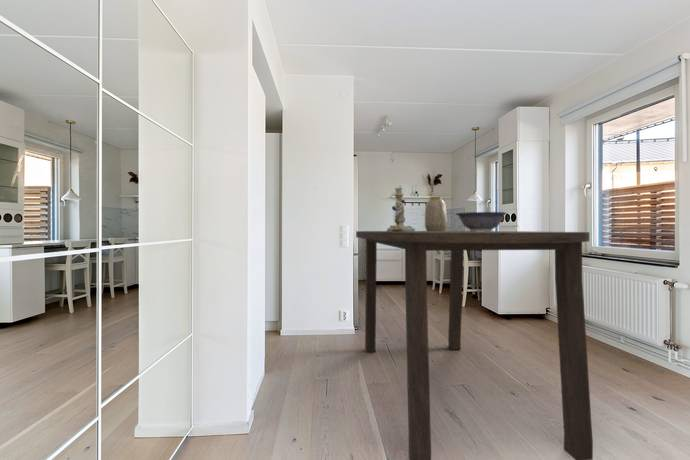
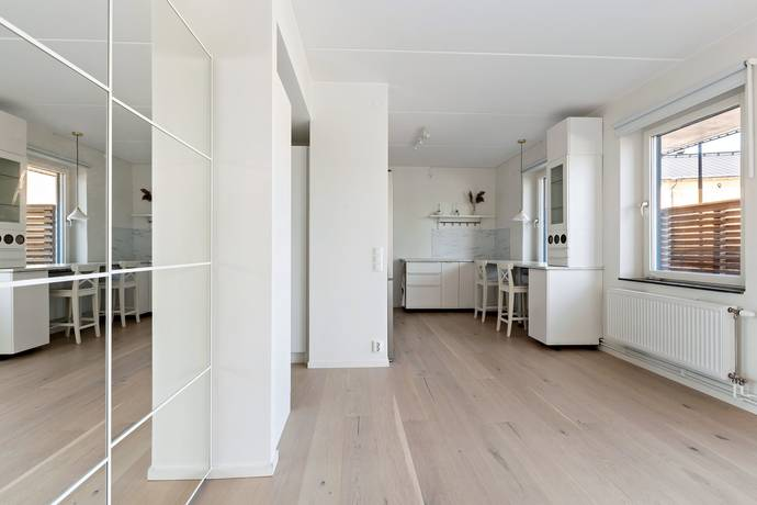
- vase (435, 213)
- dining table (449, 309)
- candlestick (400, 209)
- decorative bowl (480, 222)
